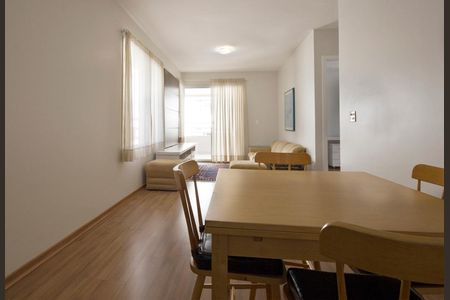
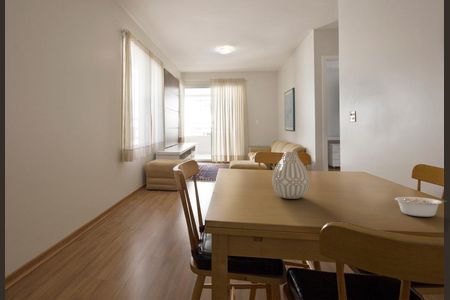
+ legume (419, 205)
+ vase (290, 174)
